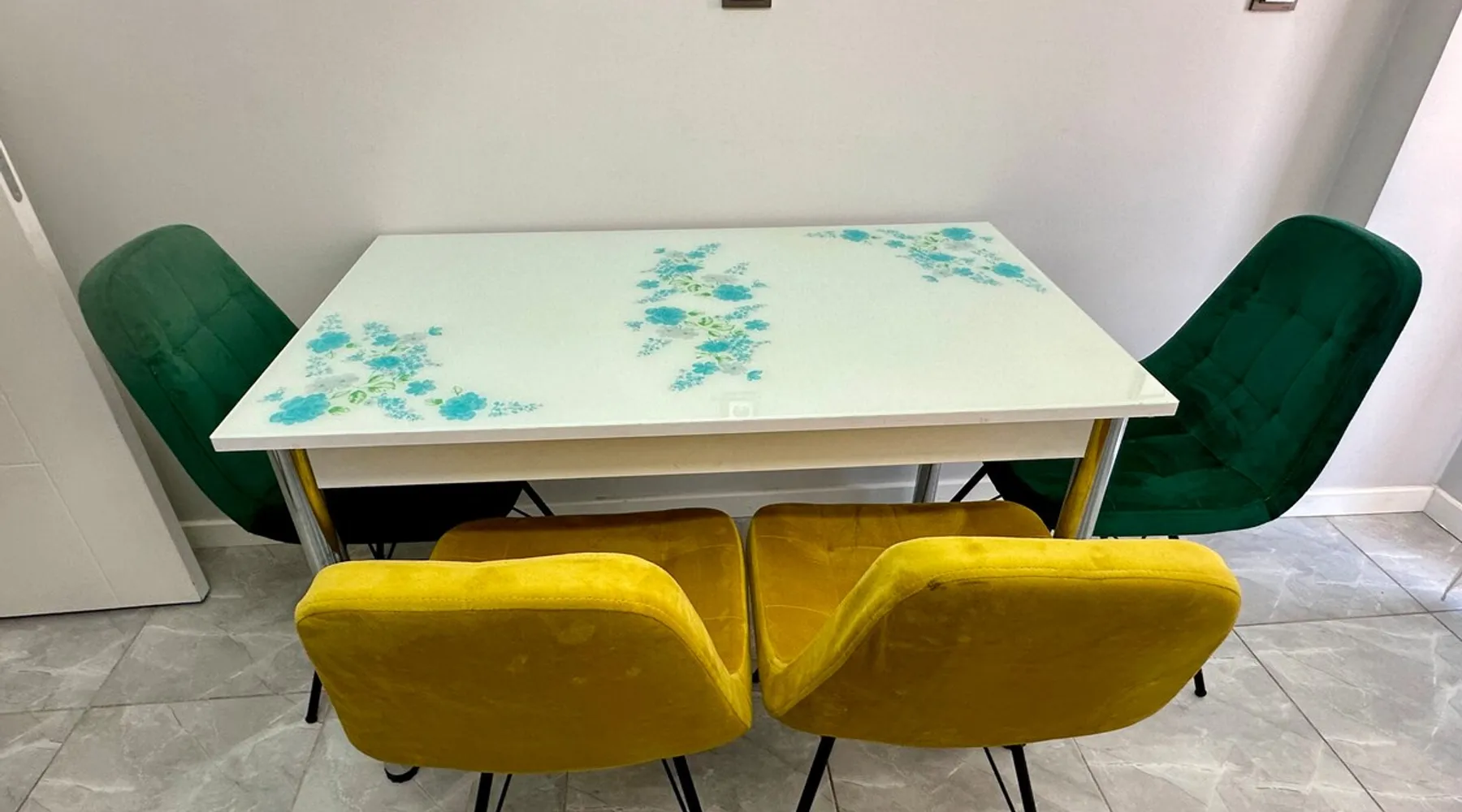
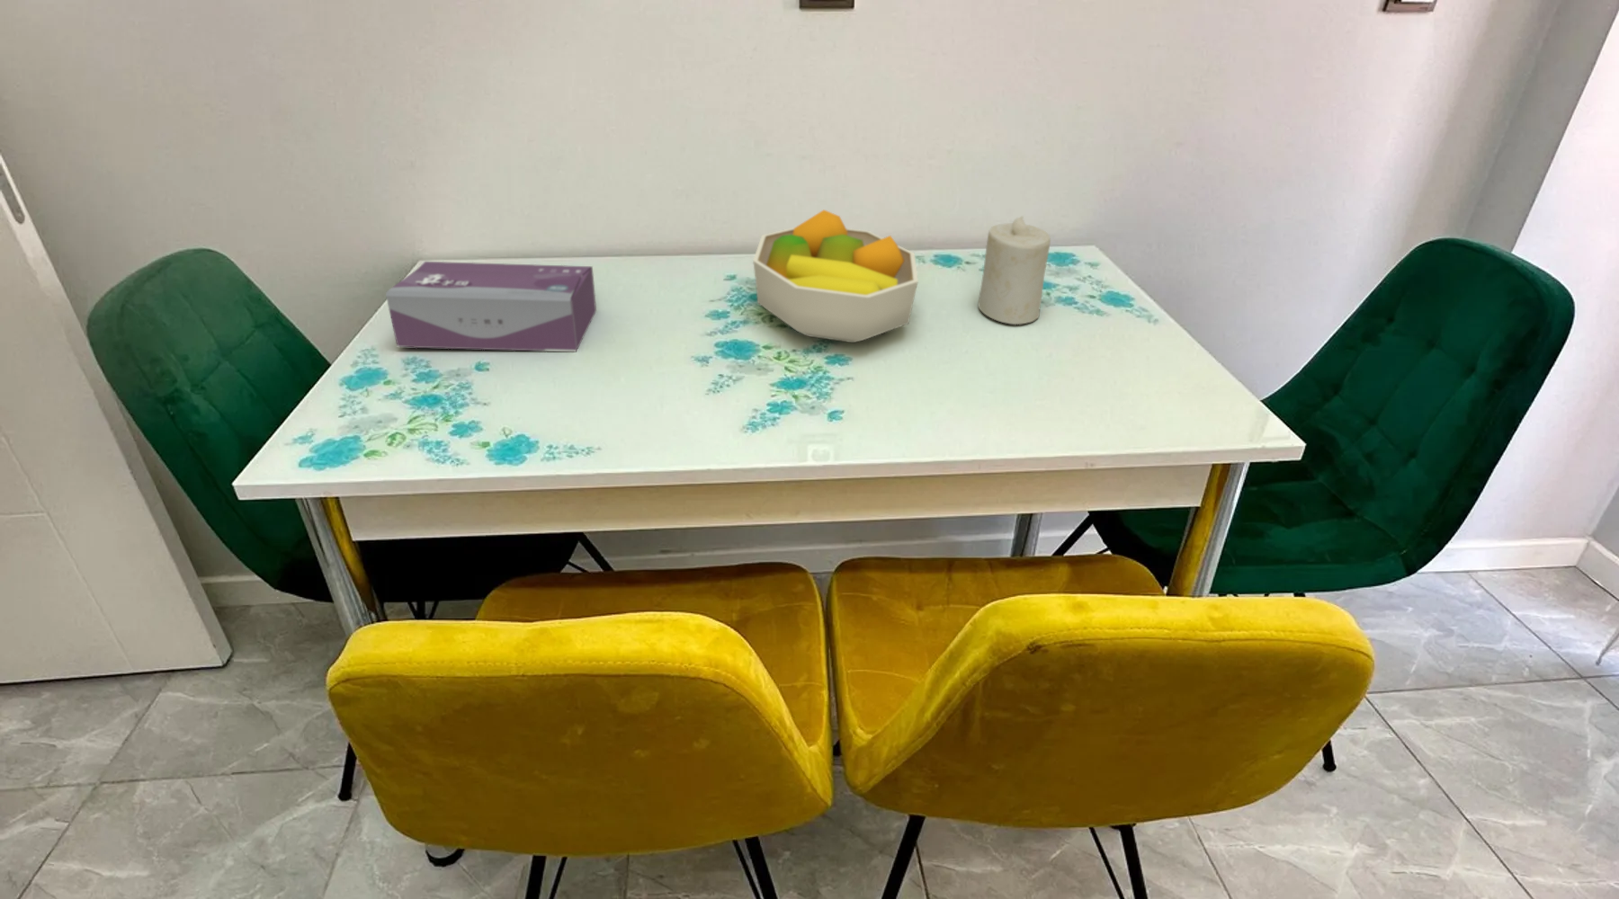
+ fruit bowl (834, 272)
+ tissue box (497, 303)
+ candle (1015, 266)
